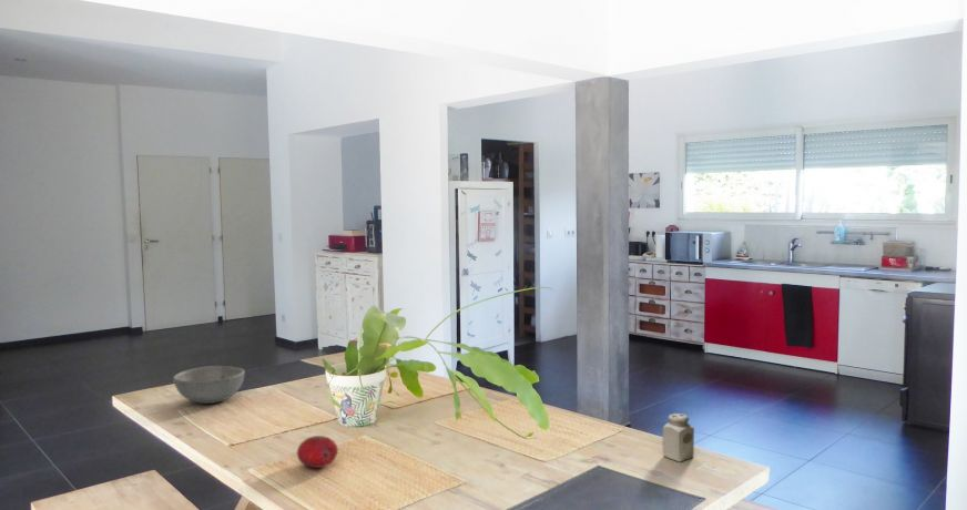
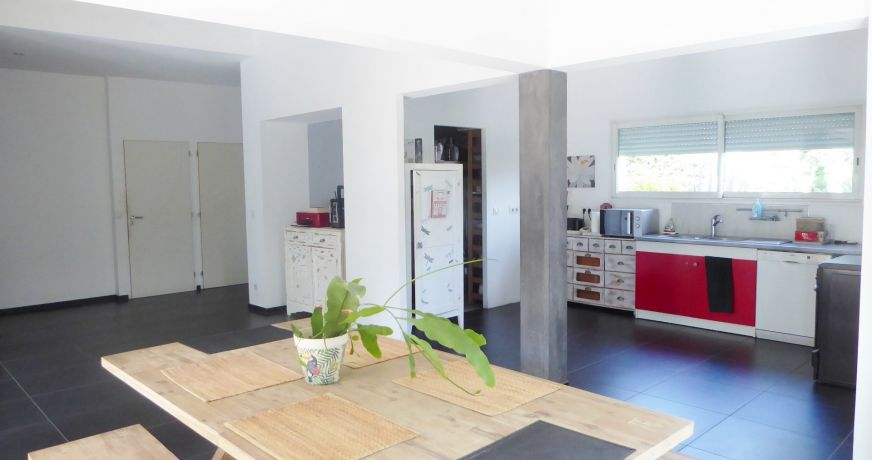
- salt shaker (678, 436)
- fruit (316, 450)
- bowl (210, 387)
